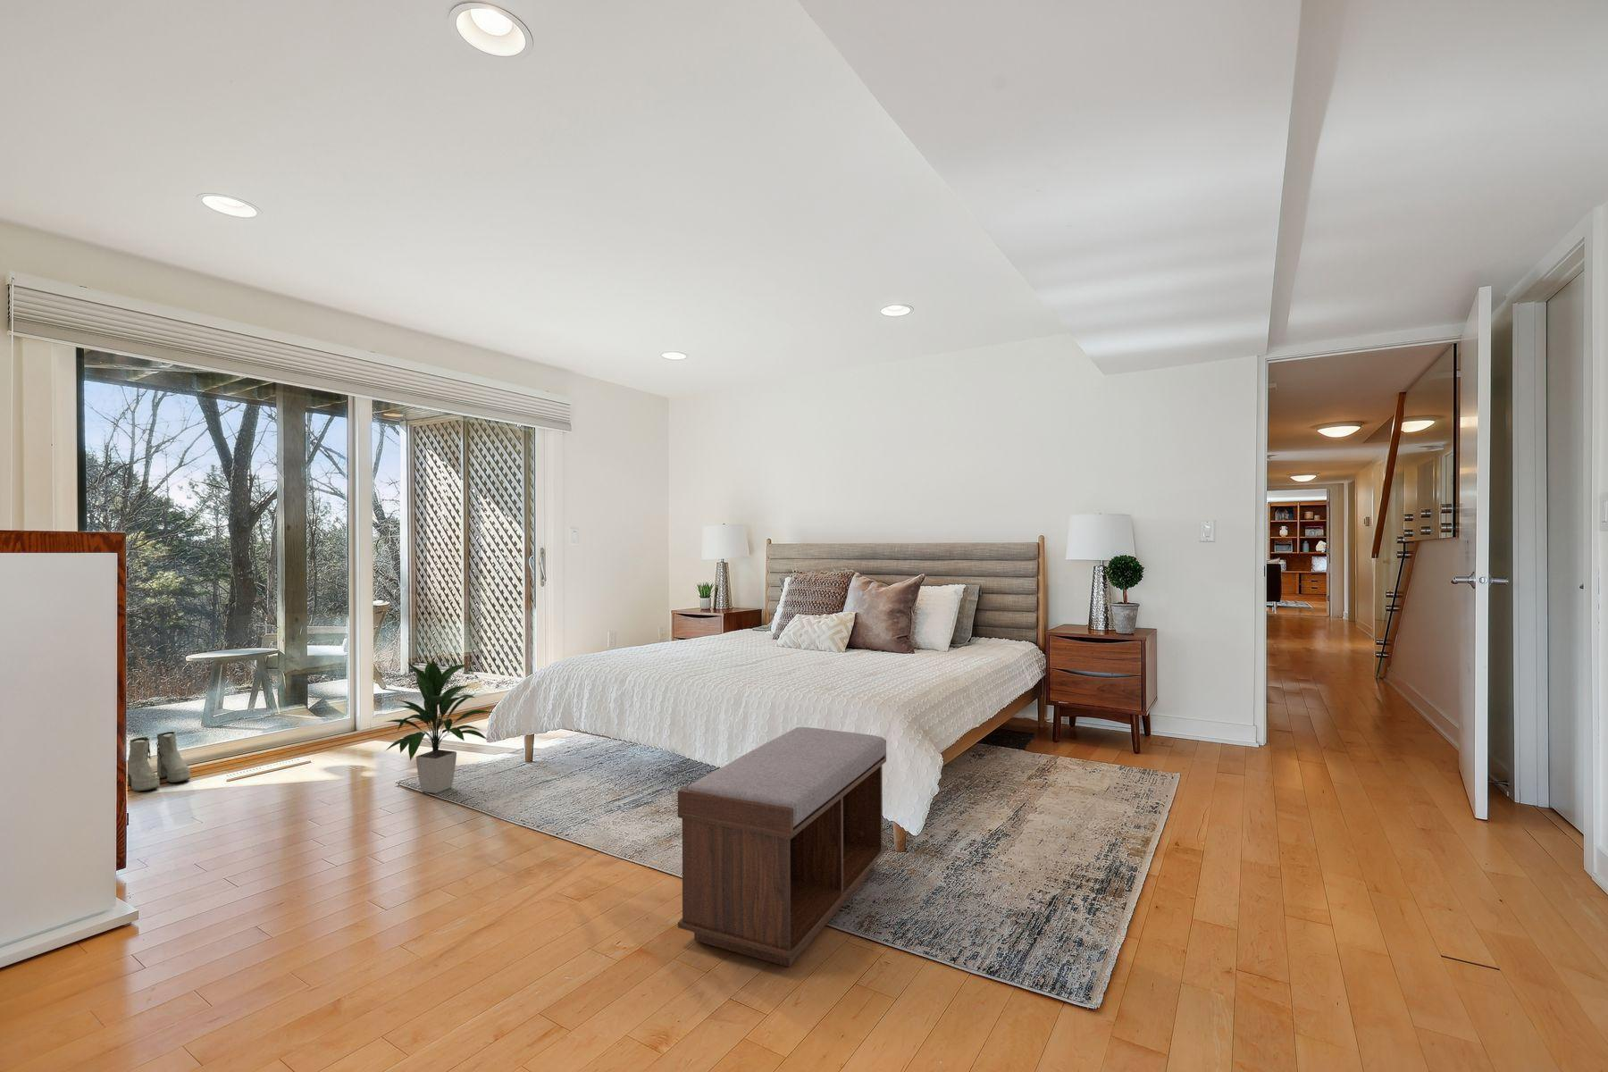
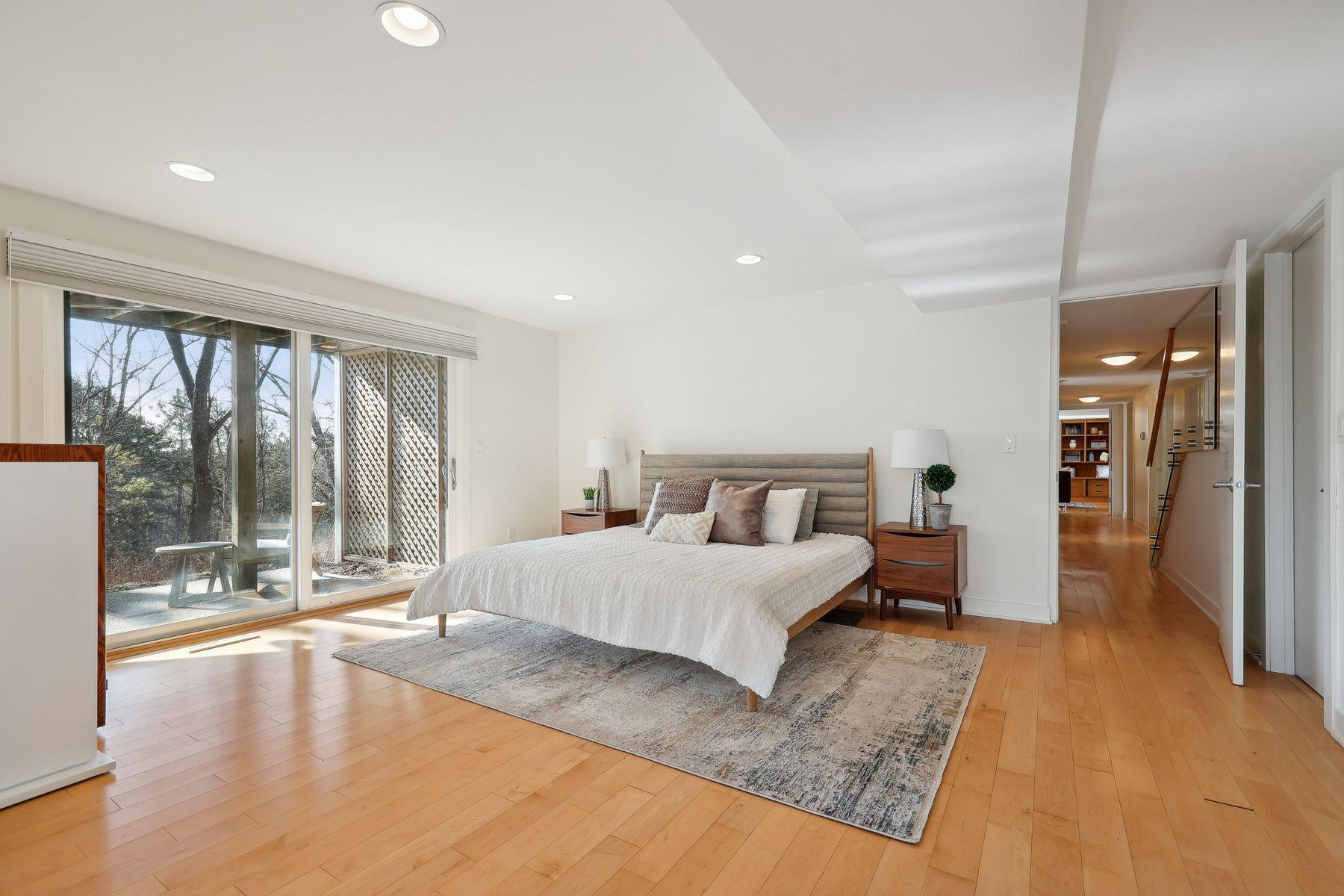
- indoor plant (436, 721)
- boots (157, 760)
- bench (796, 827)
